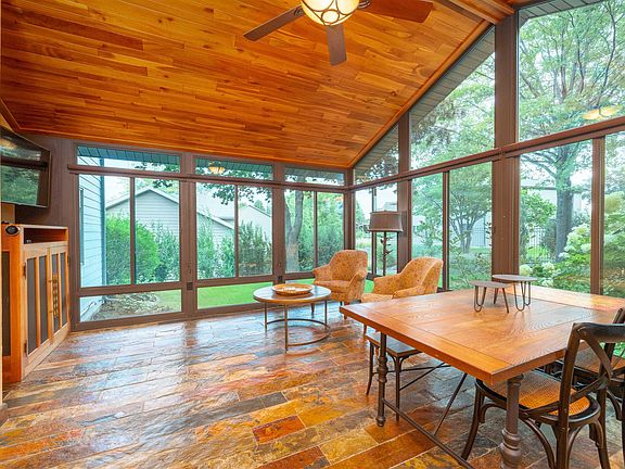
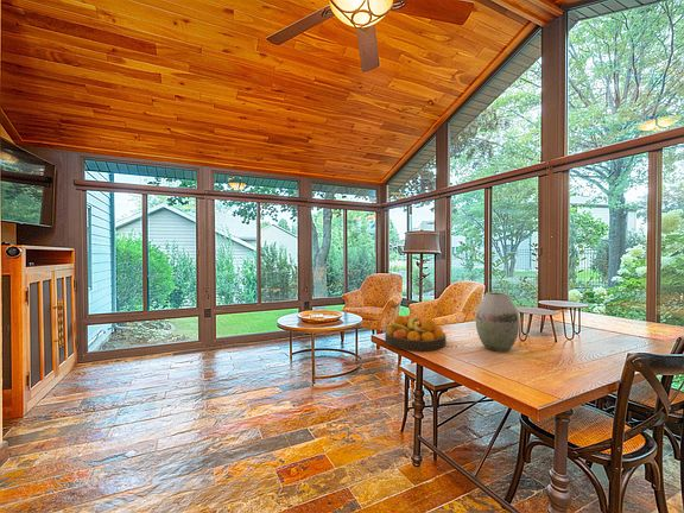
+ vase (496, 321)
+ fruit bowl (414, 329)
